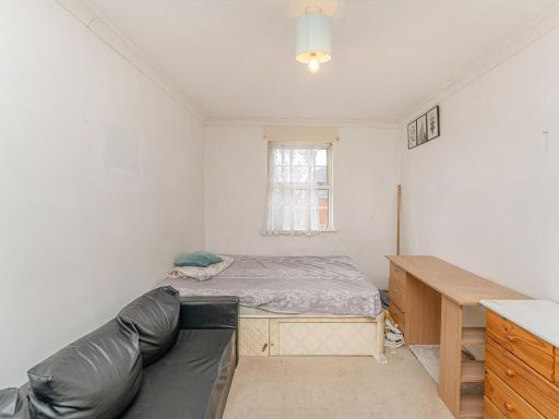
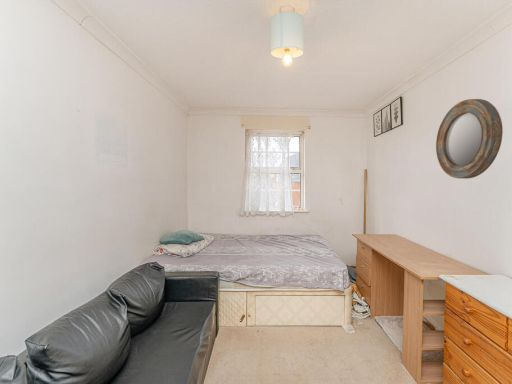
+ home mirror (464, 139)
